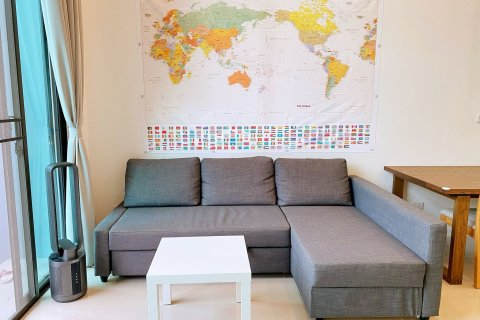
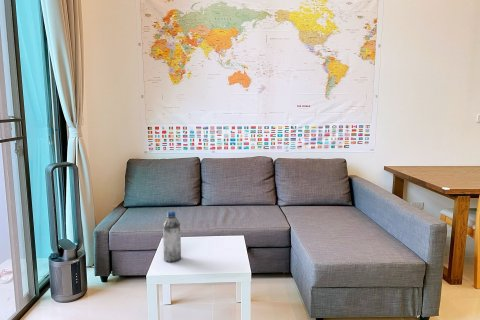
+ water bottle (171, 235)
